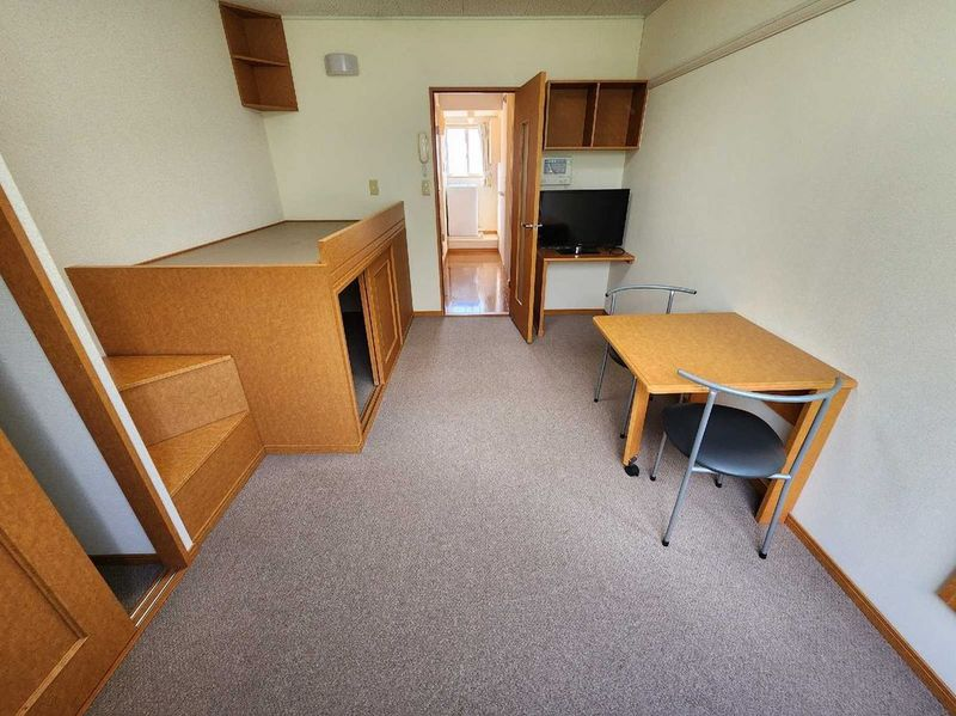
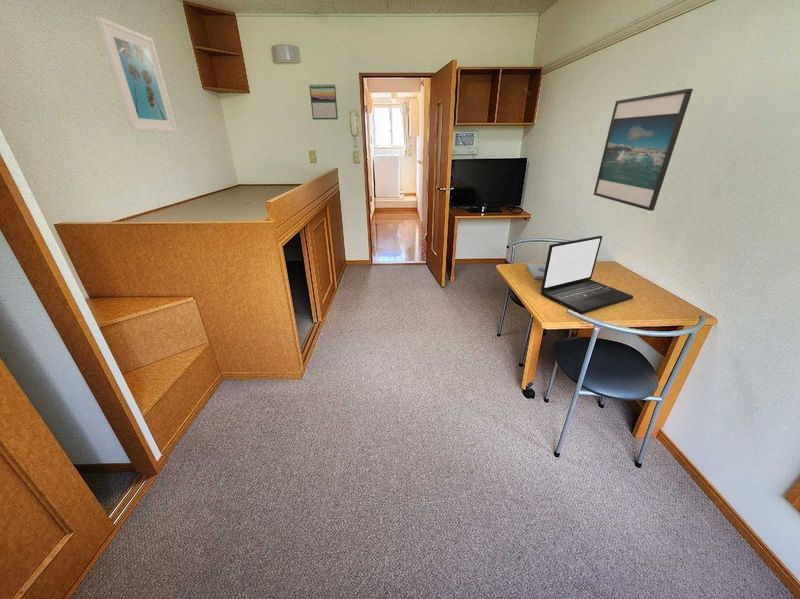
+ calendar (323, 101)
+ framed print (633, 152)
+ laptop (591, 272)
+ notepad (541, 271)
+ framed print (142, 83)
